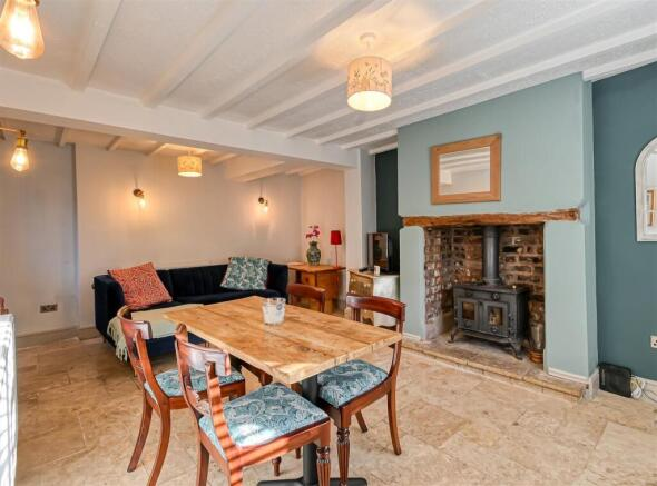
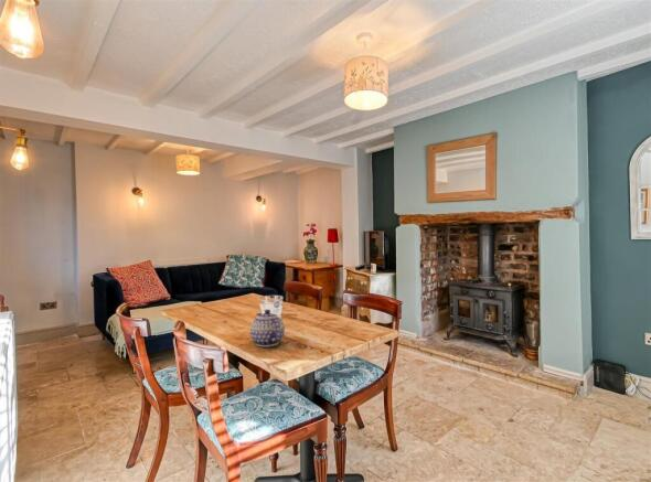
+ teapot (267, 325)
